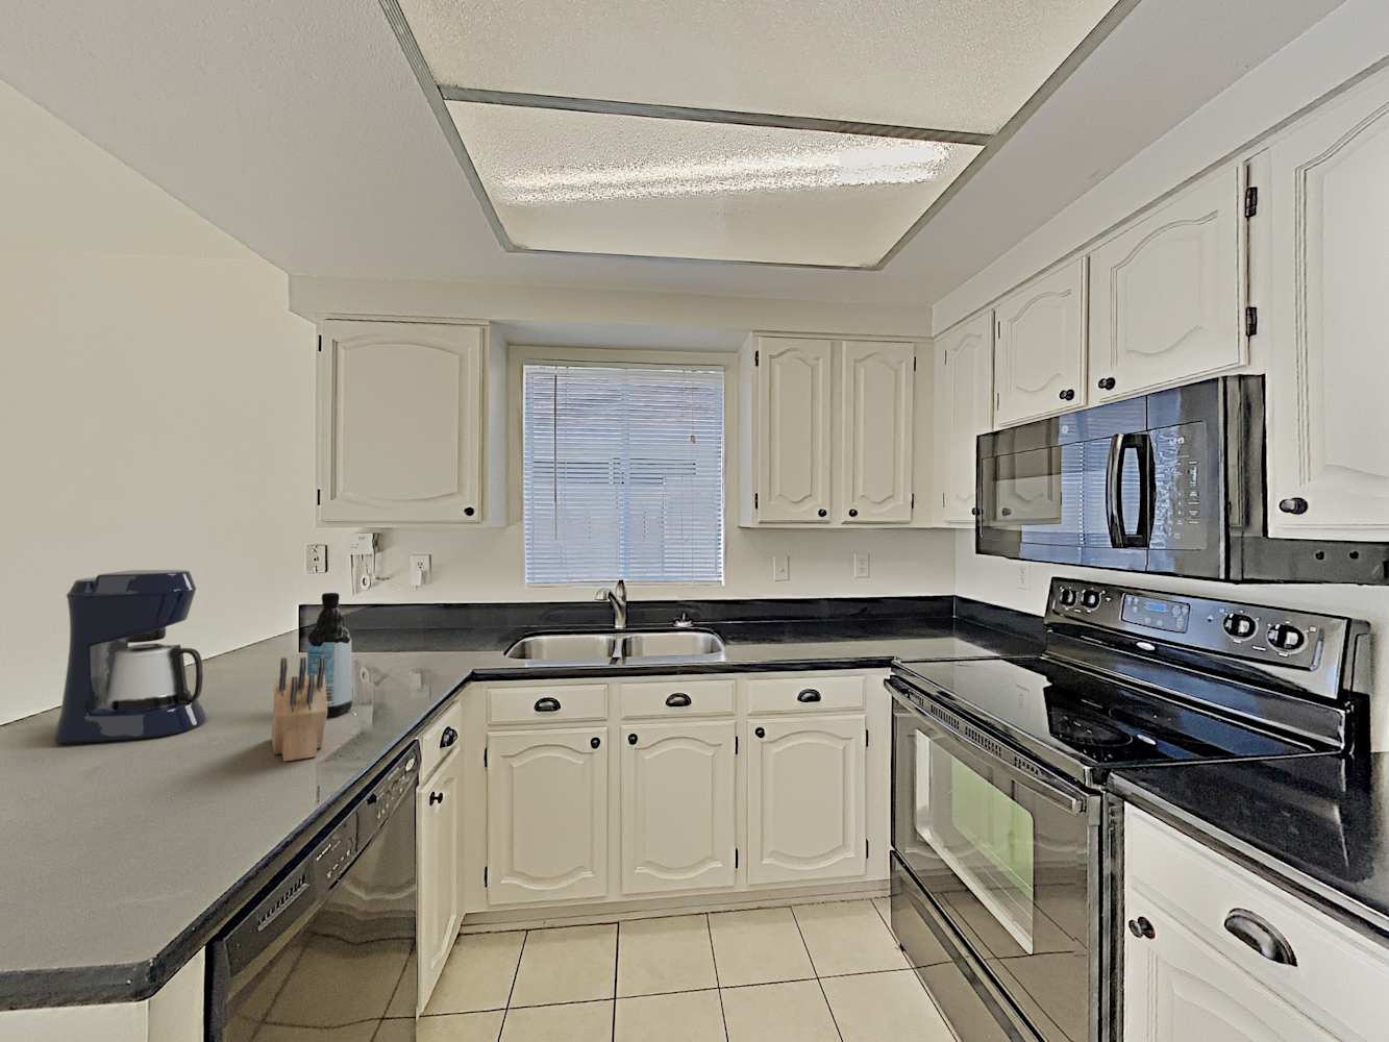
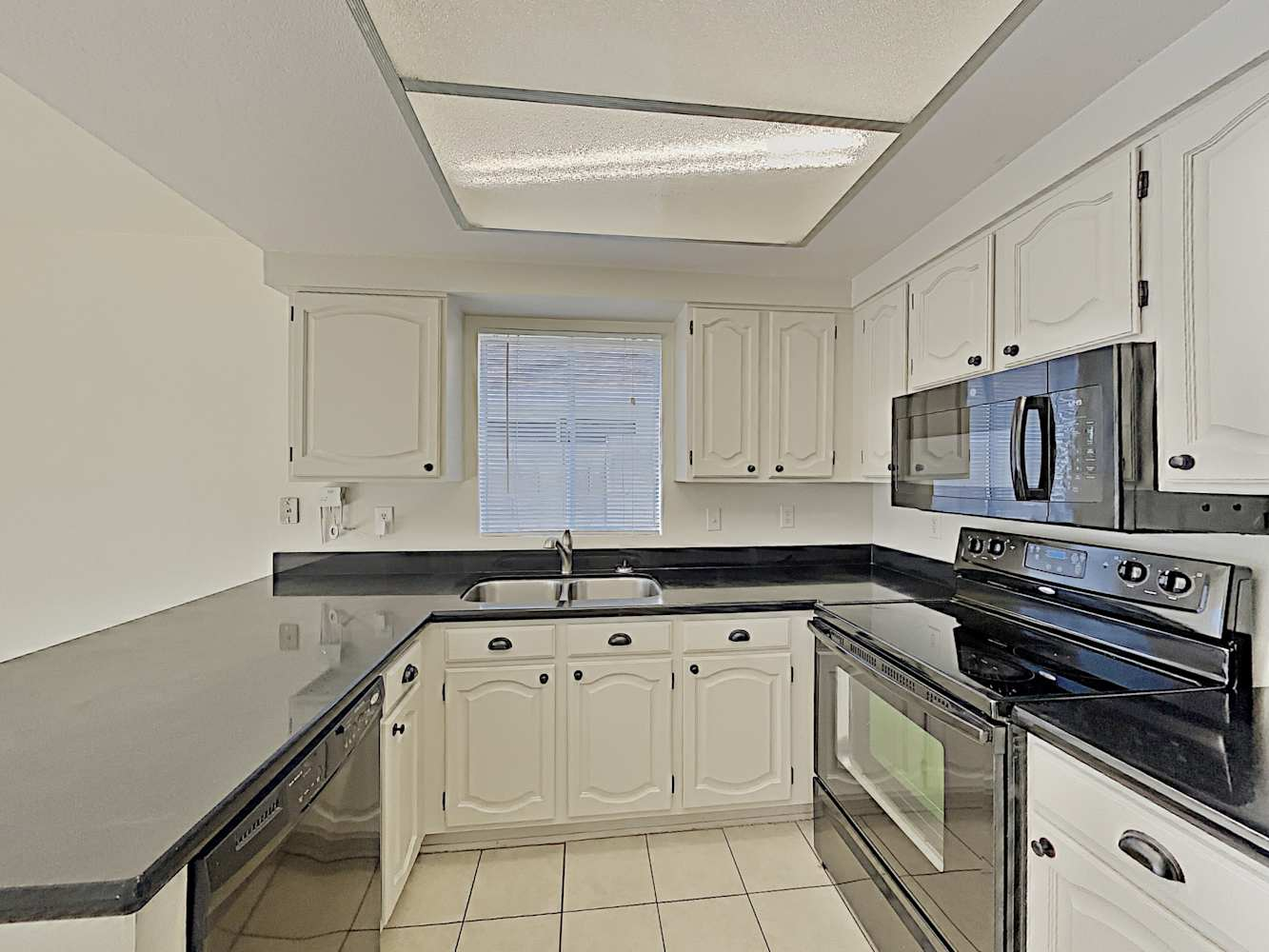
- coffee maker (135, 649)
- water bottle (331, 652)
- knife block (299, 699)
